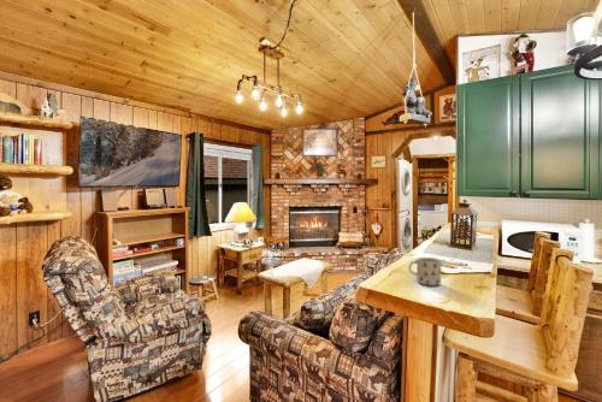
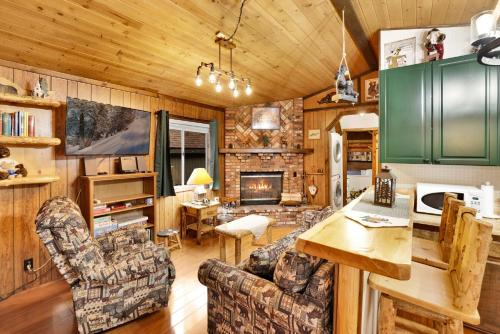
- mug (424, 270)
